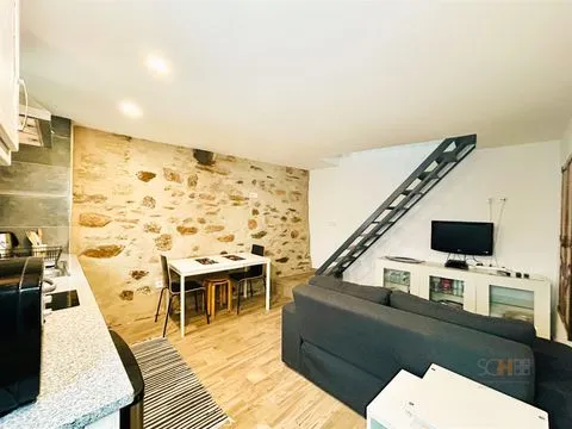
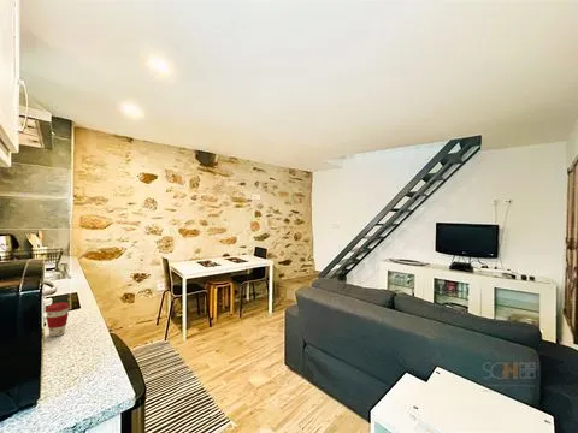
+ coffee cup (57, 319)
